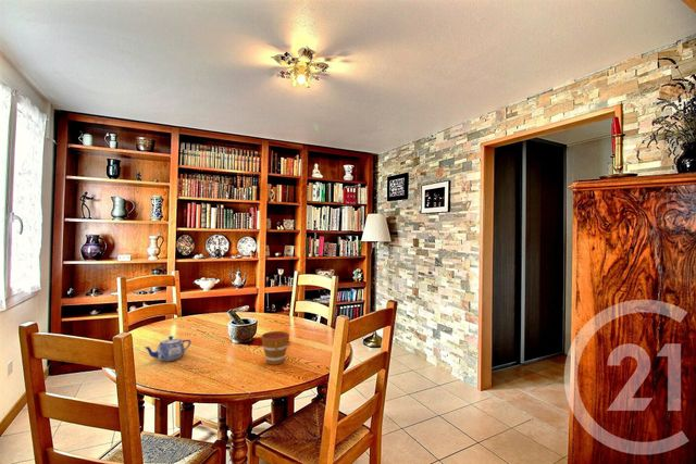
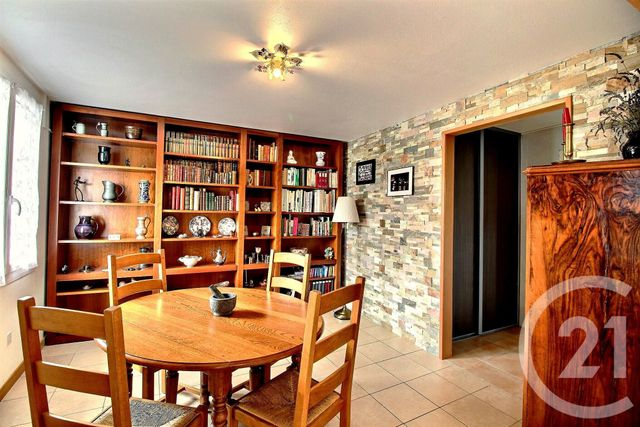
- cup (275, 349)
- teapot (167, 348)
